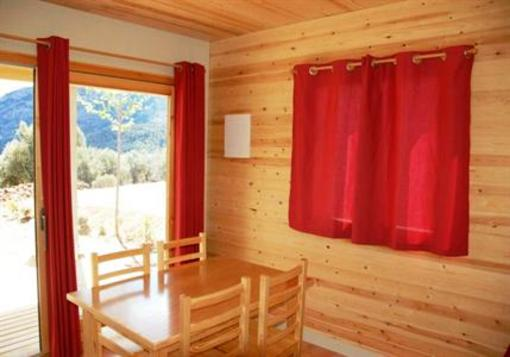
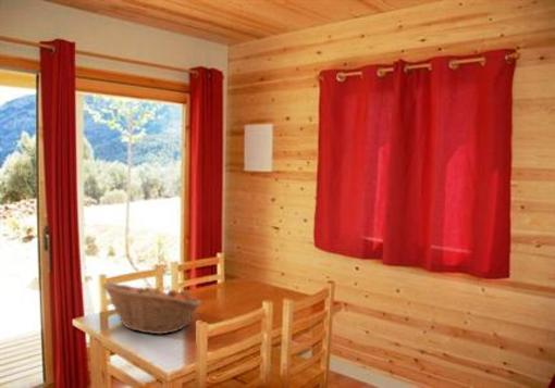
+ fruit basket (151, 302)
